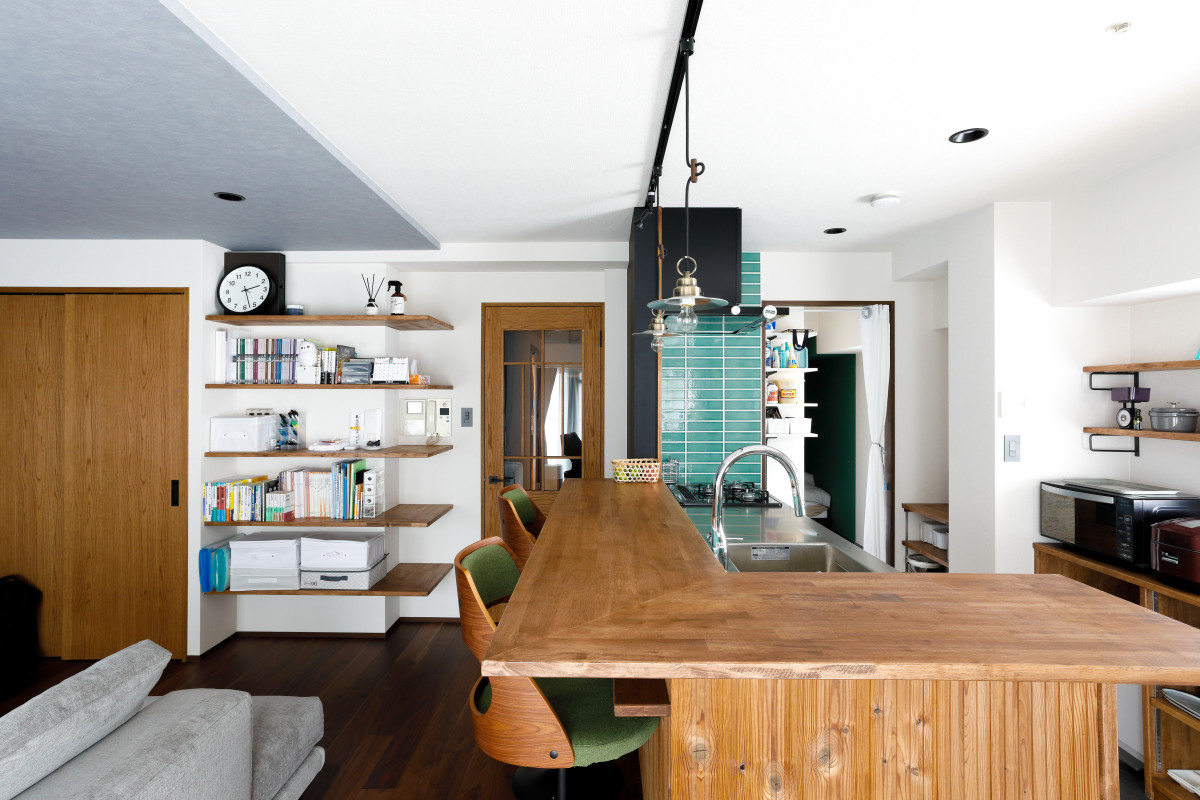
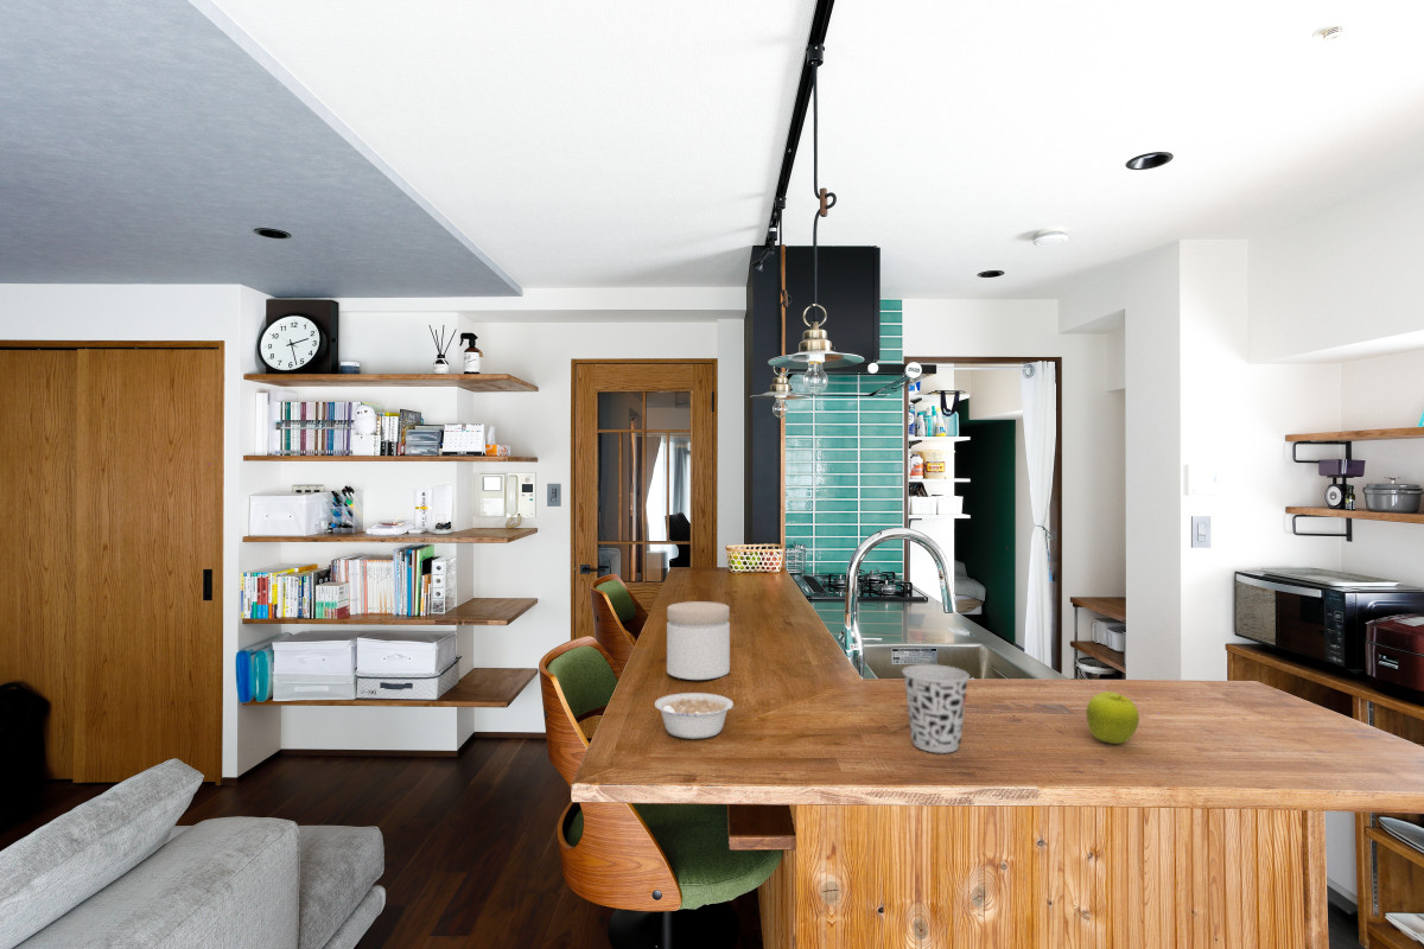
+ jar (698, 639)
+ cup (935, 708)
+ legume (697, 713)
+ fruit (1112, 718)
